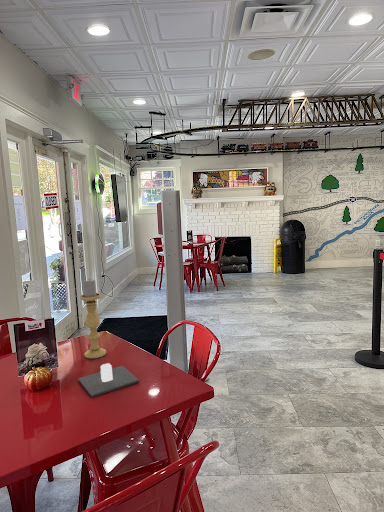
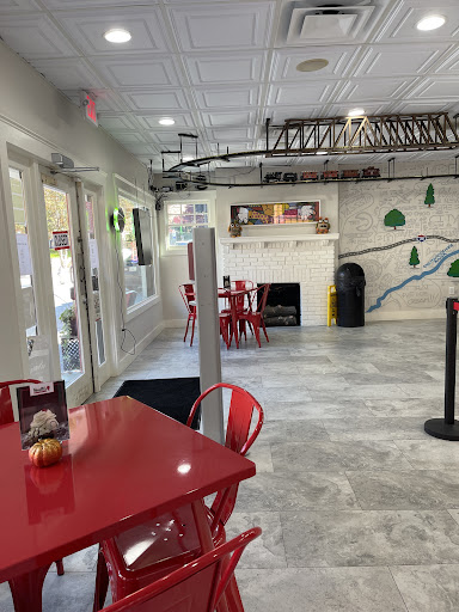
- candle (107, 372)
- candle holder (92, 316)
